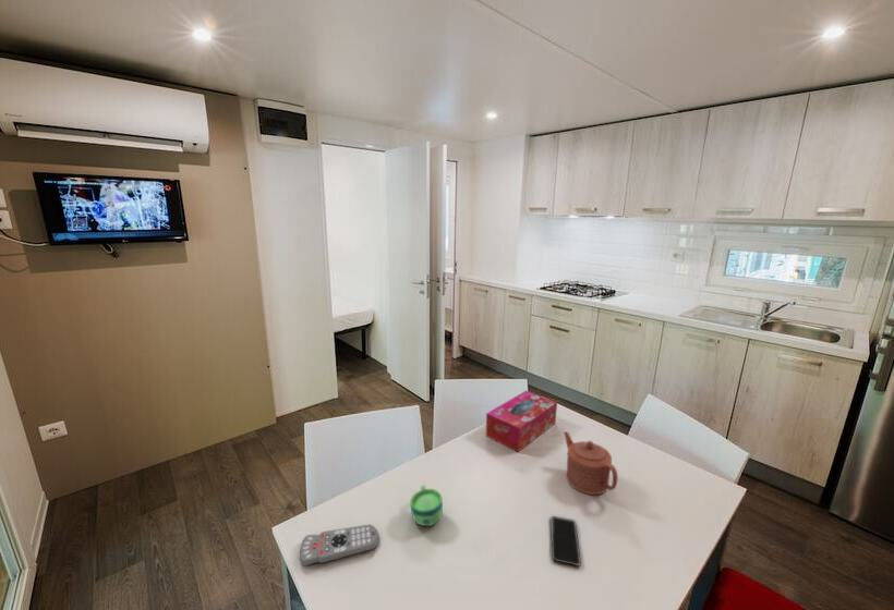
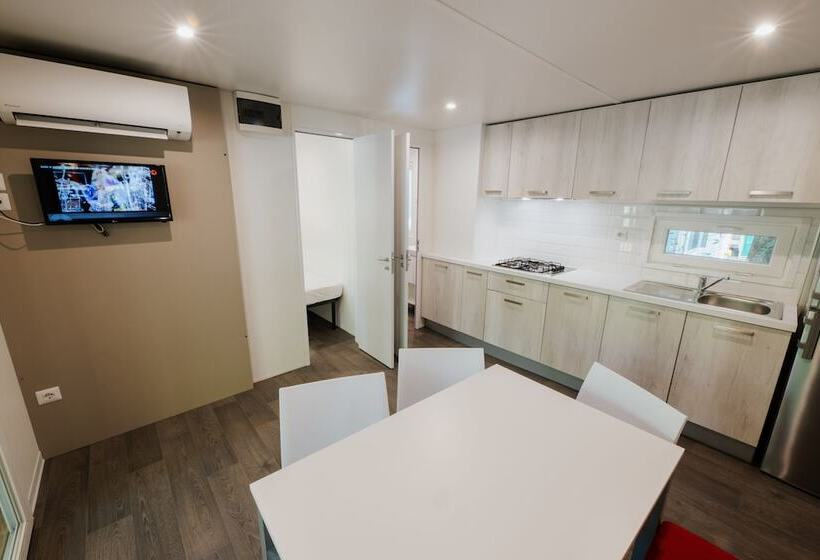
- smartphone (564, 538)
- remote control (340, 544)
- tissue box (522, 418)
- cup (424, 504)
- teapot (588, 461)
